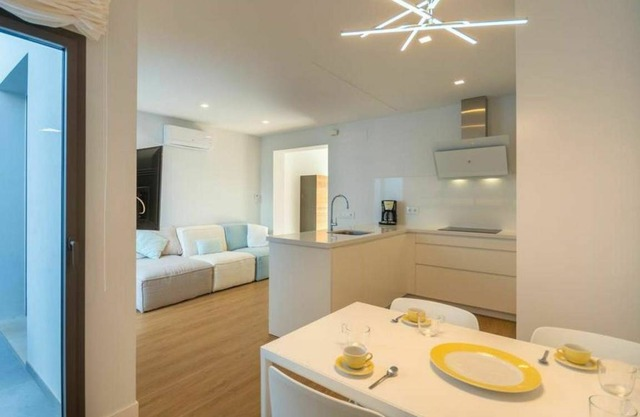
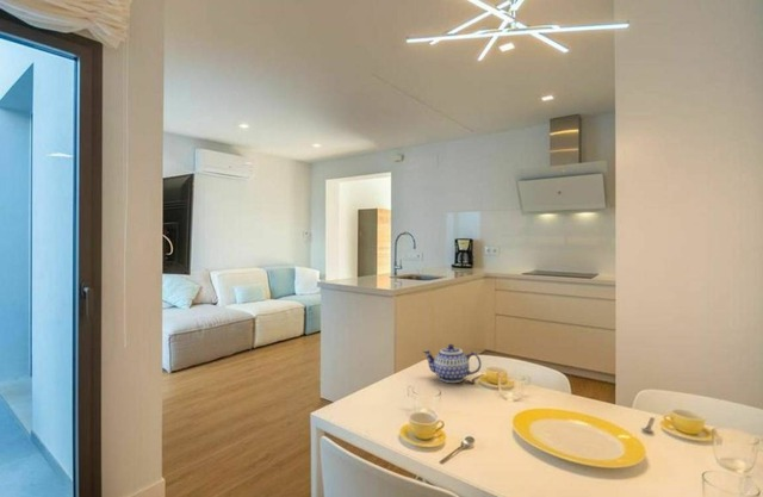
+ teapot (451, 361)
